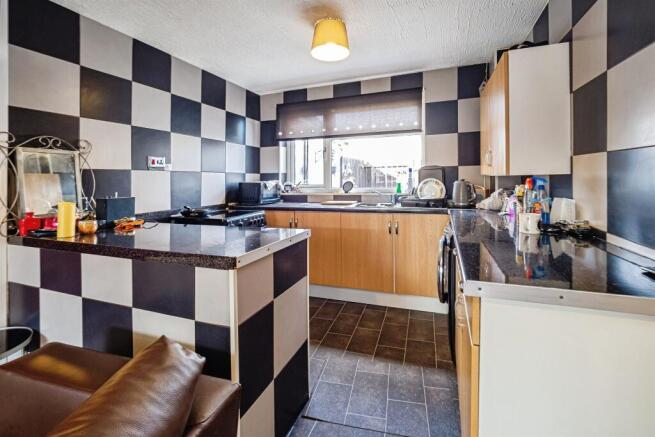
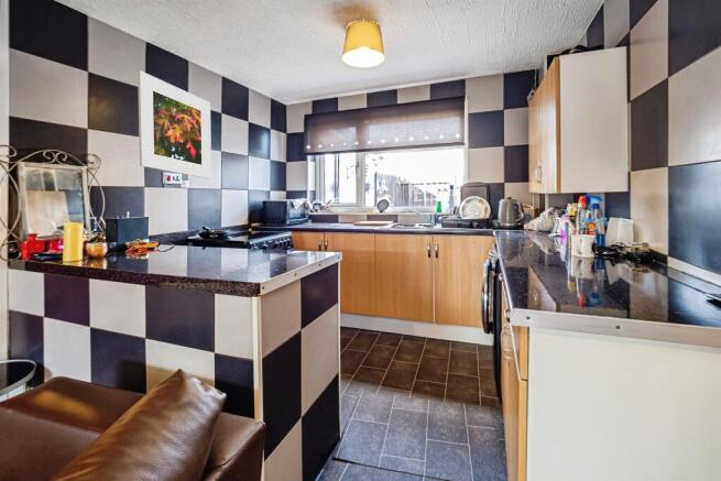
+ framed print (178, 130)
